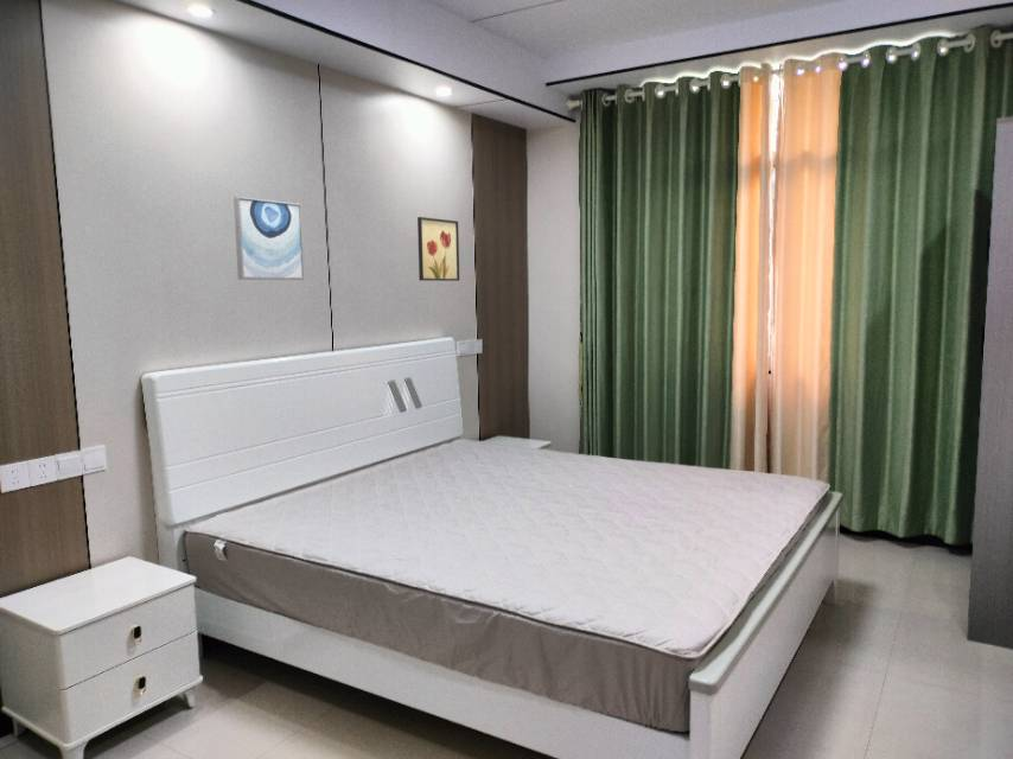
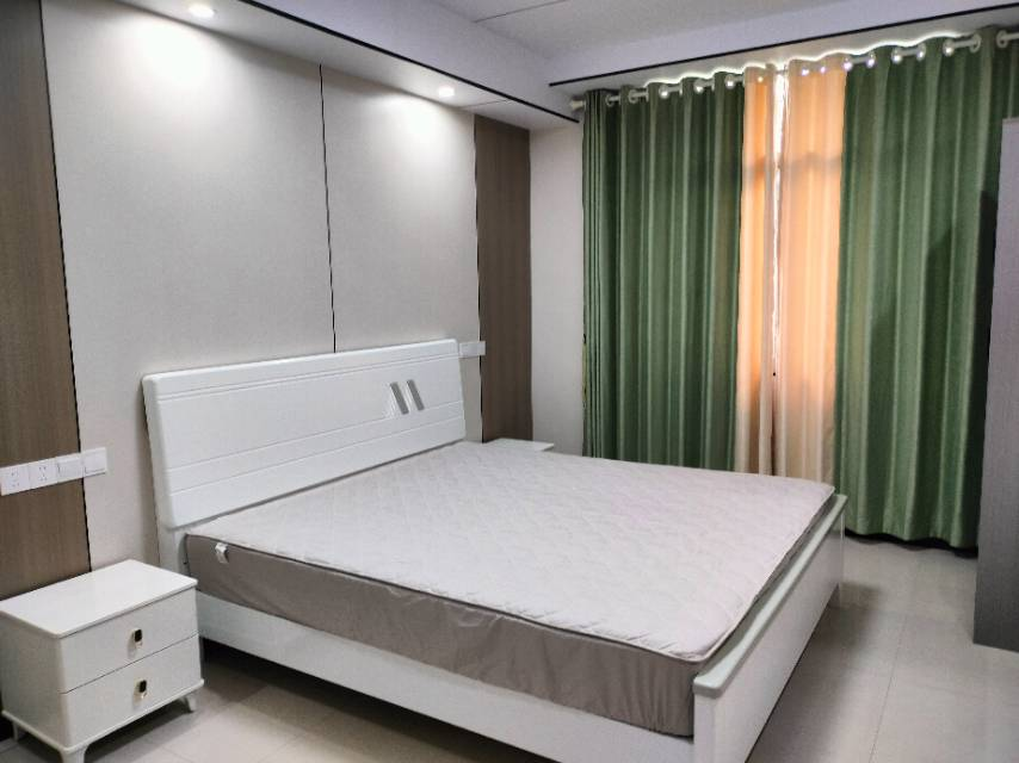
- wall art (270, 240)
- wall art (438, 249)
